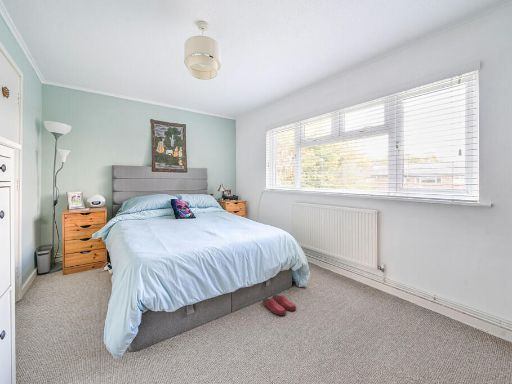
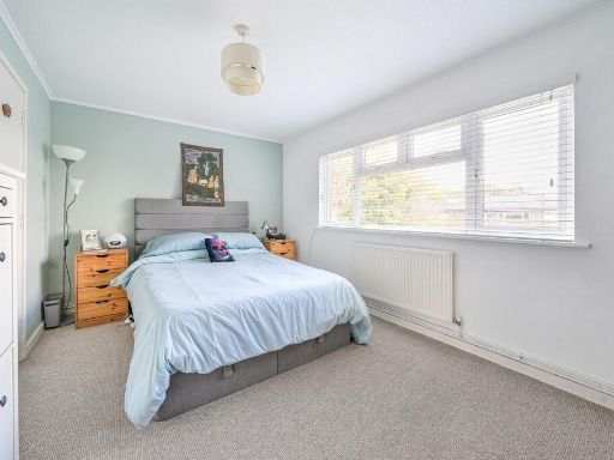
- slippers (278, 302)
